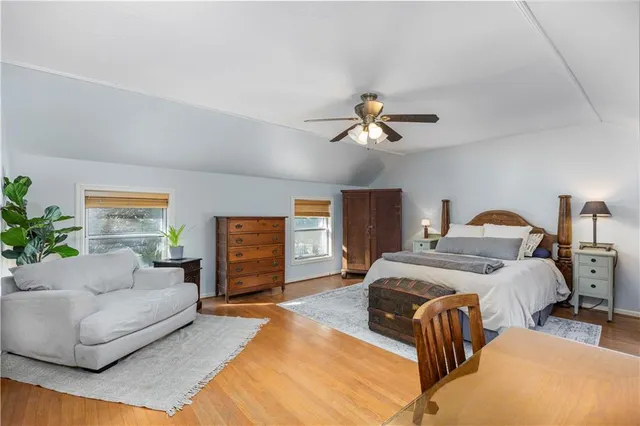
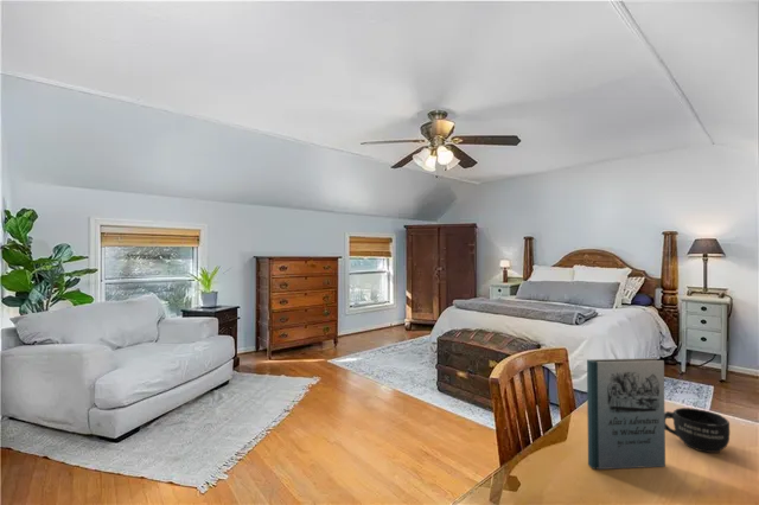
+ book (624, 413)
+ mug (693, 428)
